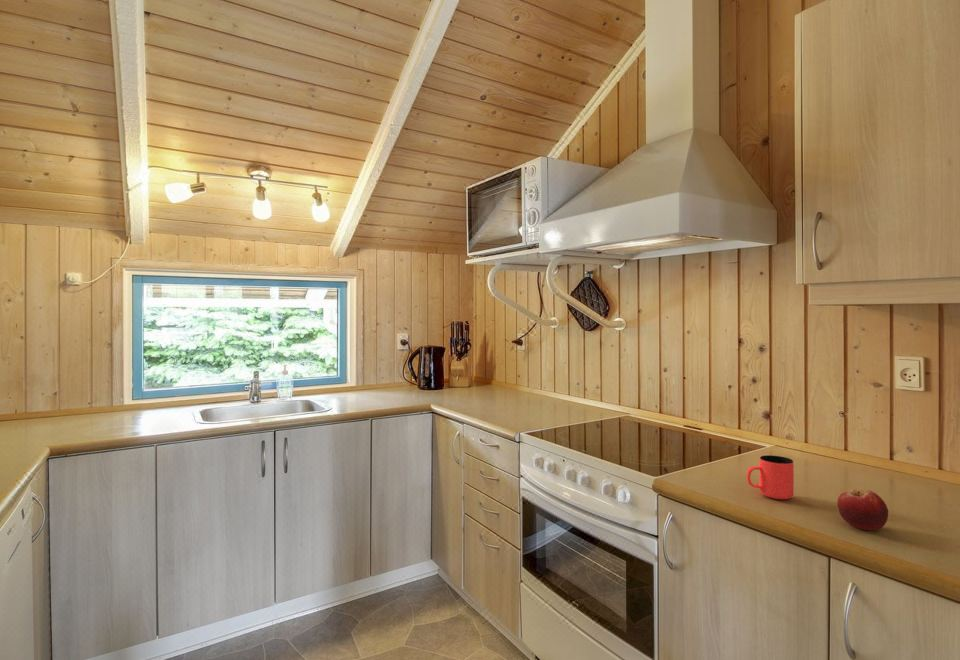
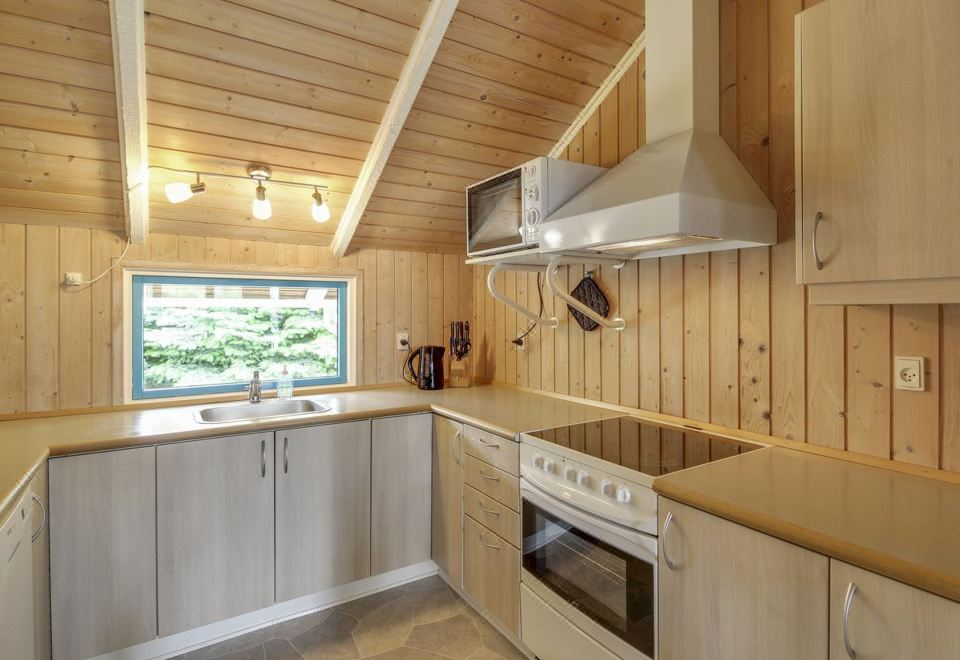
- fruit (862, 508)
- cup (769, 477)
